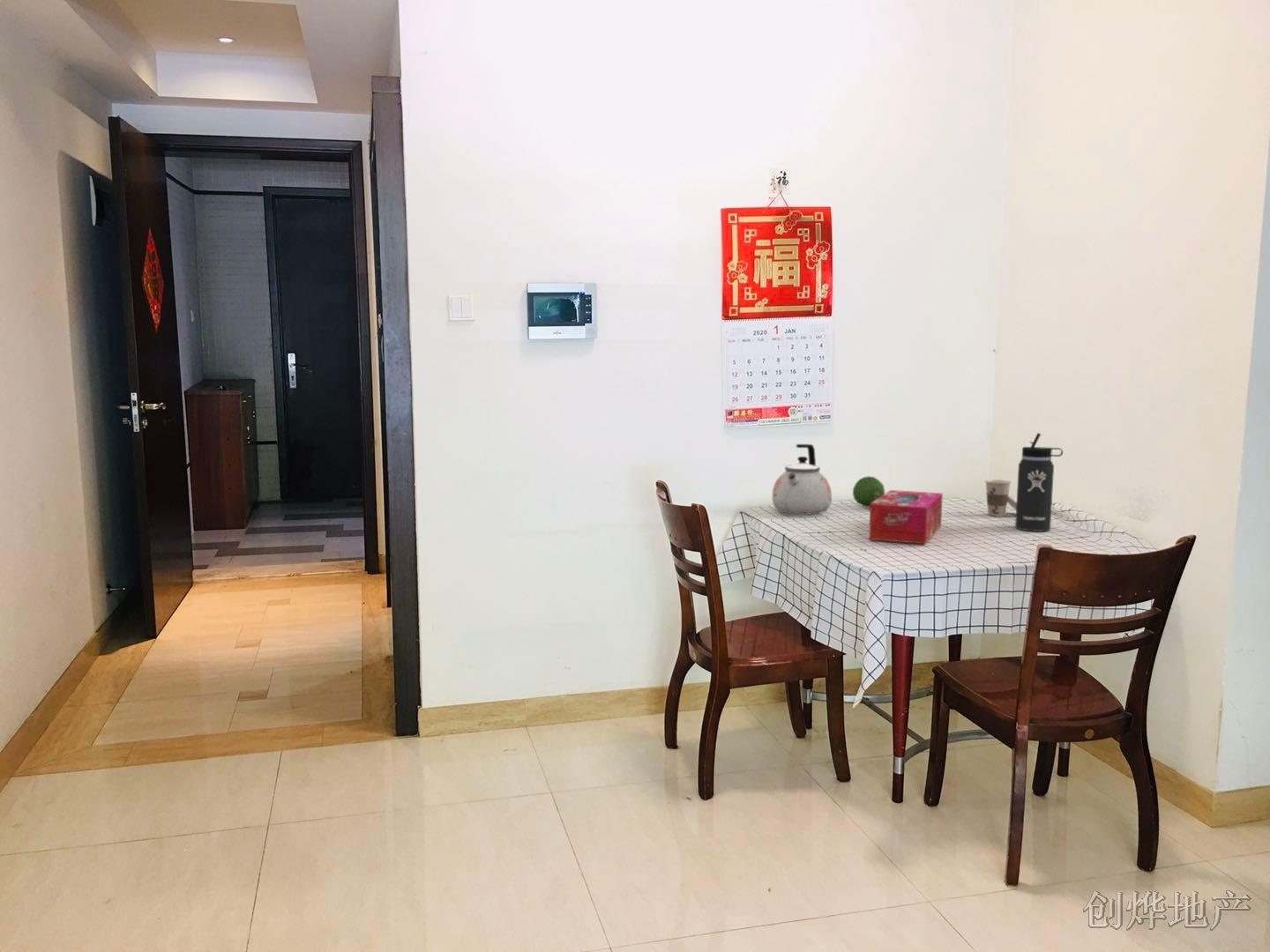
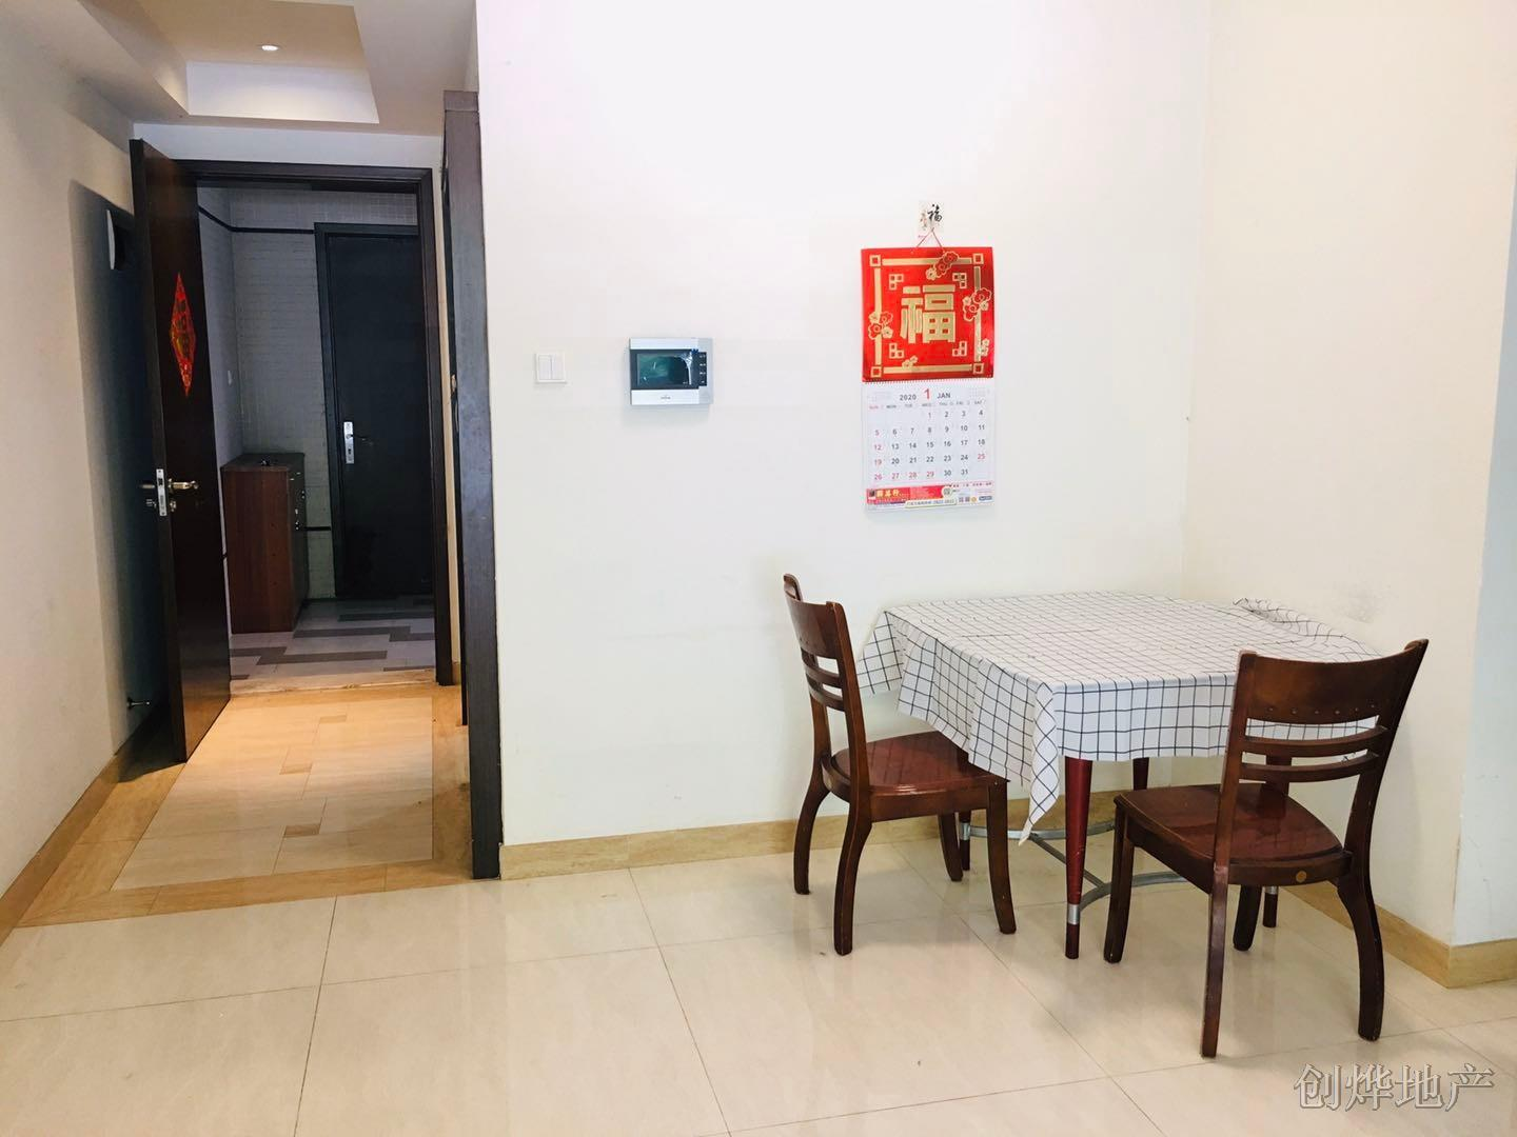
- cup (1005, 497)
- tissue box (907, 515)
- fruit (870, 492)
- thermos bottle (1039, 480)
- kettle (802, 478)
